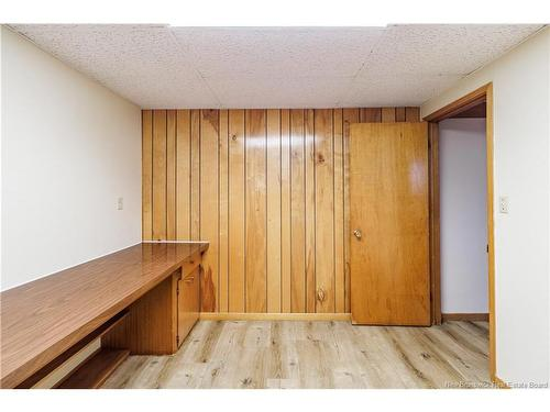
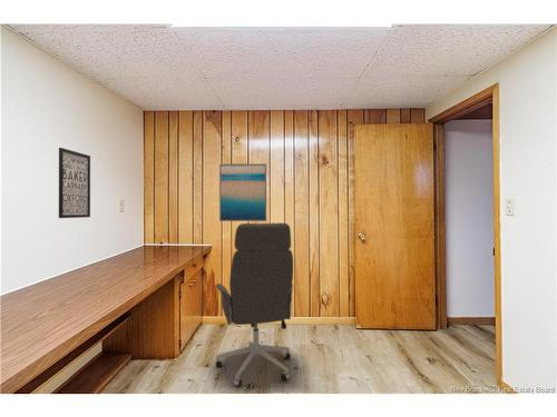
+ wall art (243, 192)
+ office chair (256, 295)
+ wall art (75, 185)
